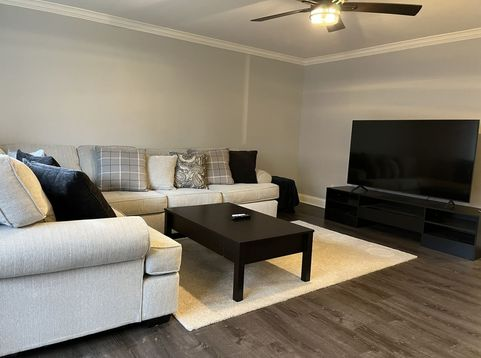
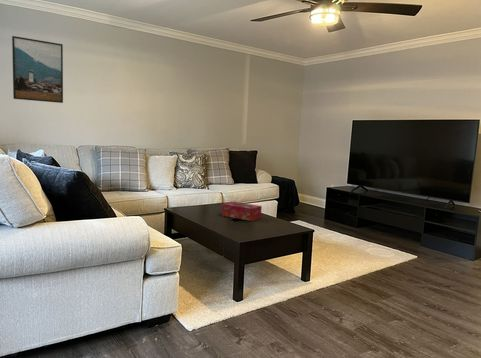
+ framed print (38, 70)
+ tissue box (241, 210)
